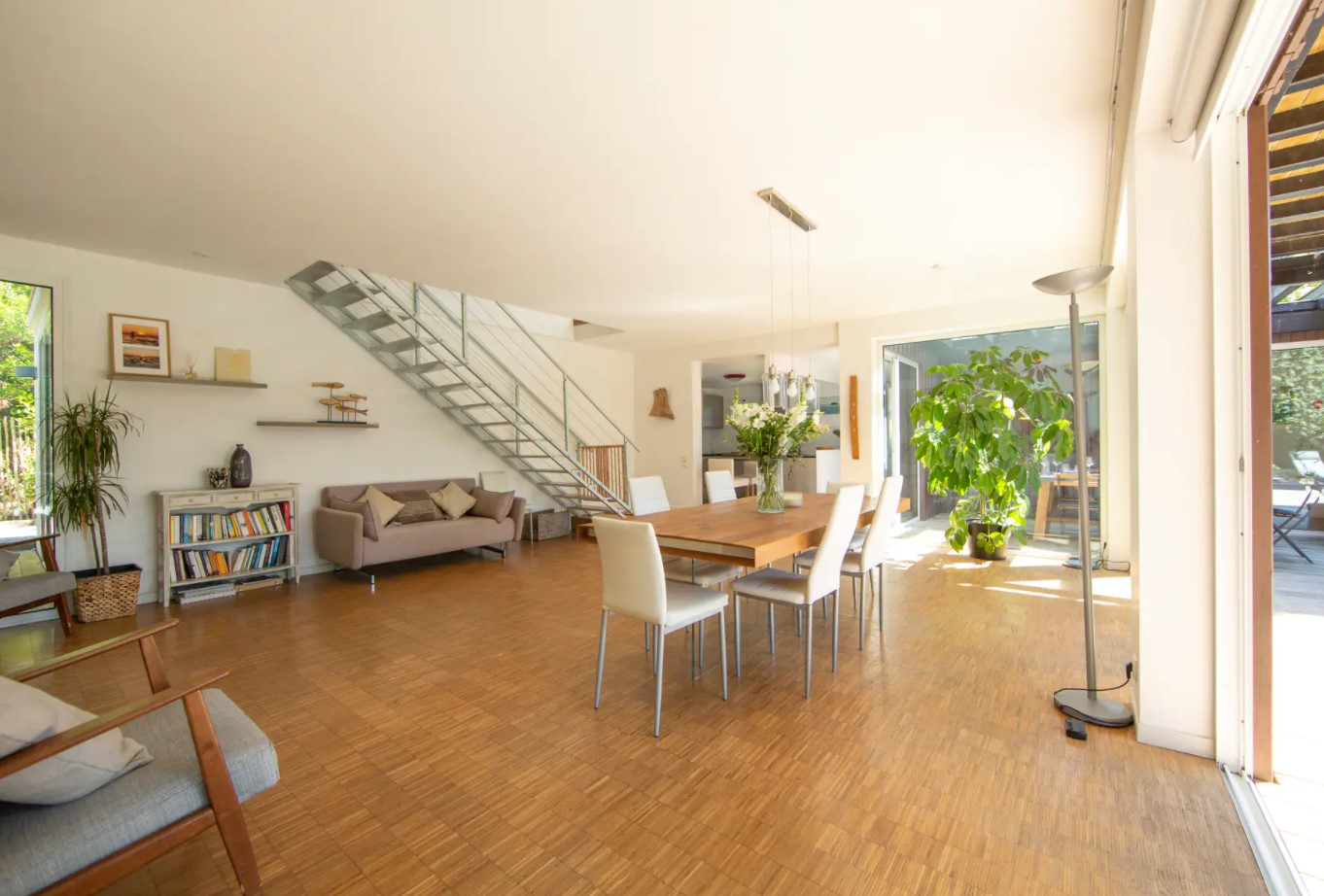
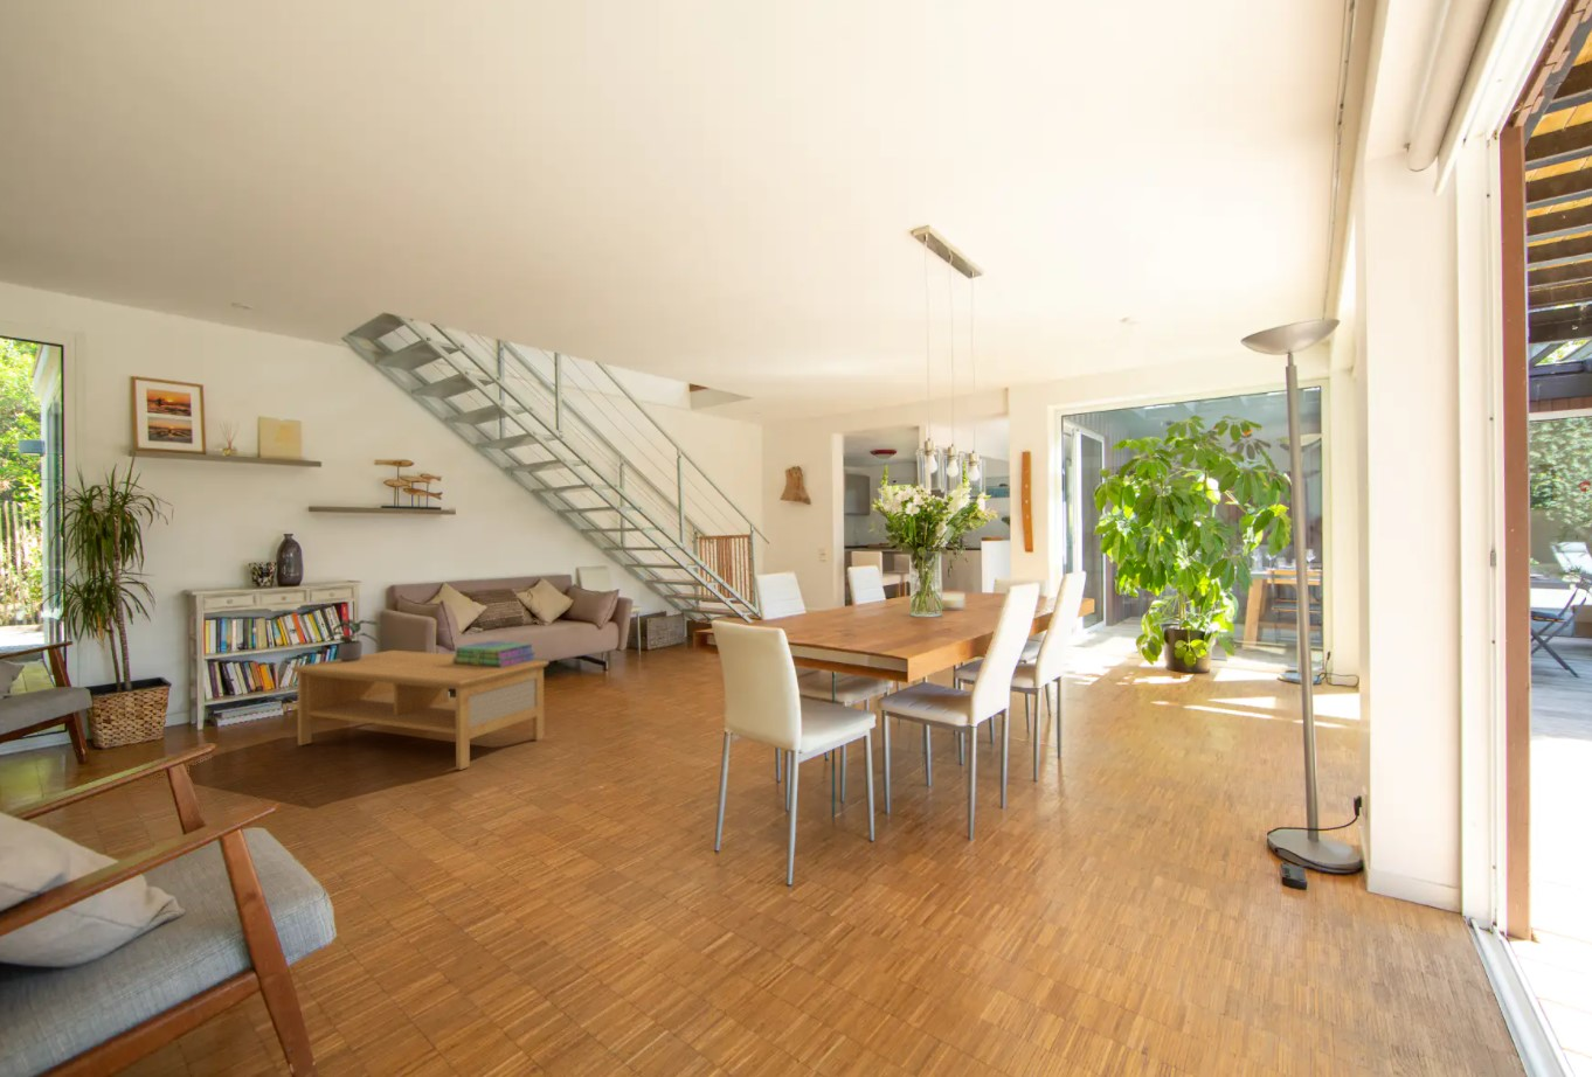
+ potted plant (354, 641)
+ stack of books (494, 653)
+ coffee table (422, 702)
